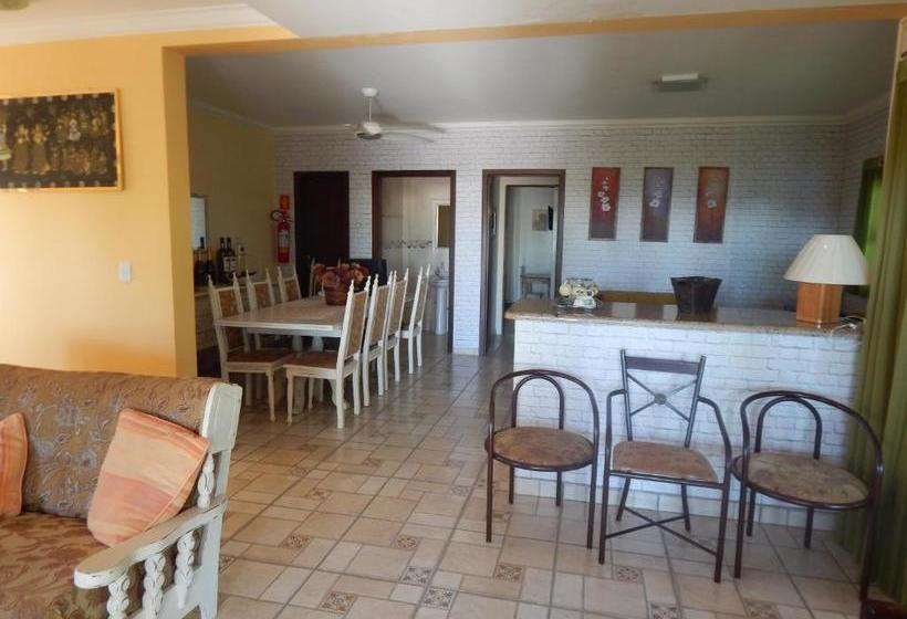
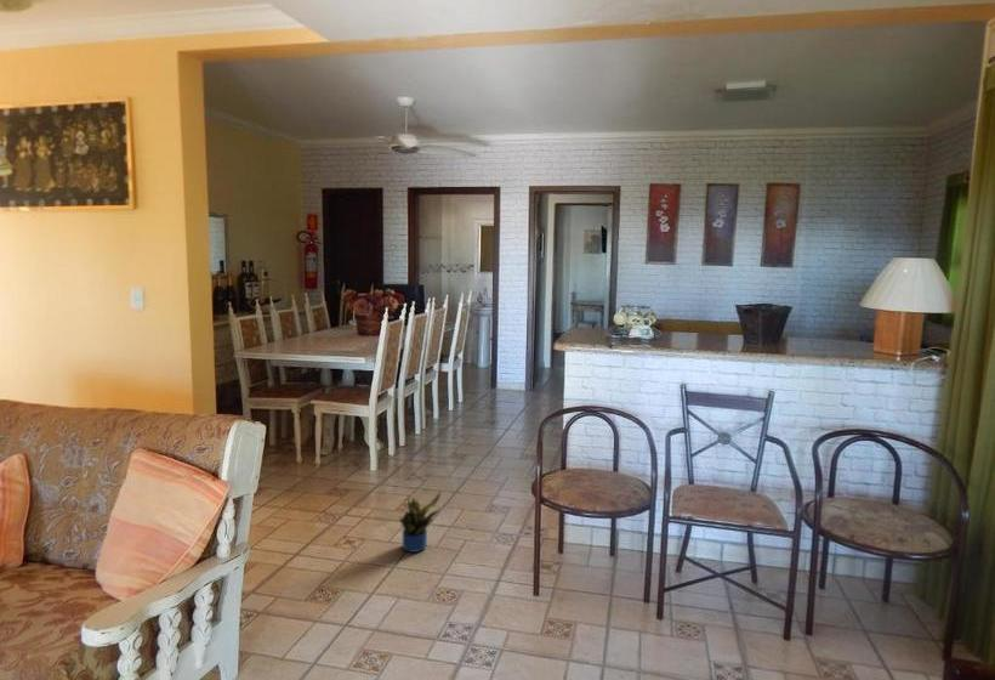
+ potted plant (422, 516)
